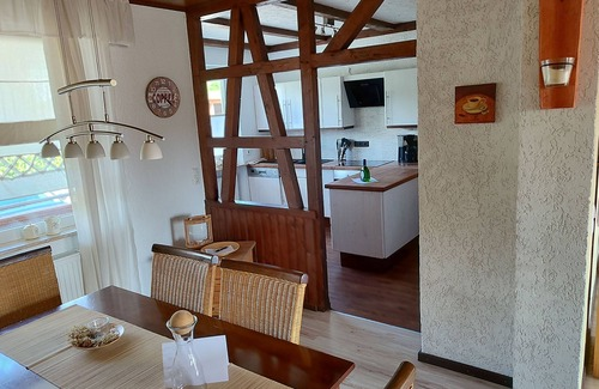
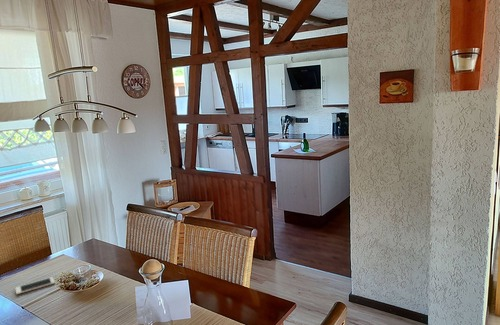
+ cell phone (35, 285)
